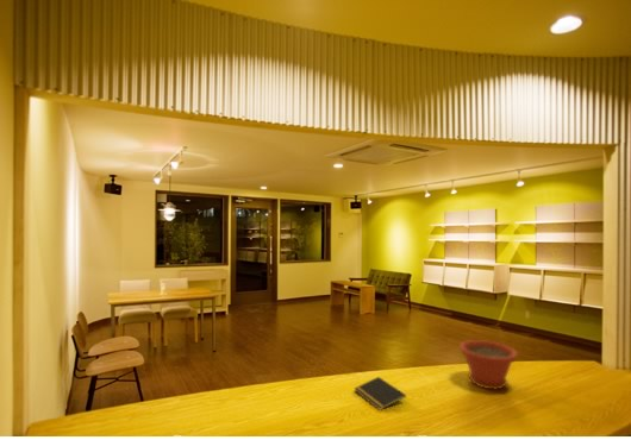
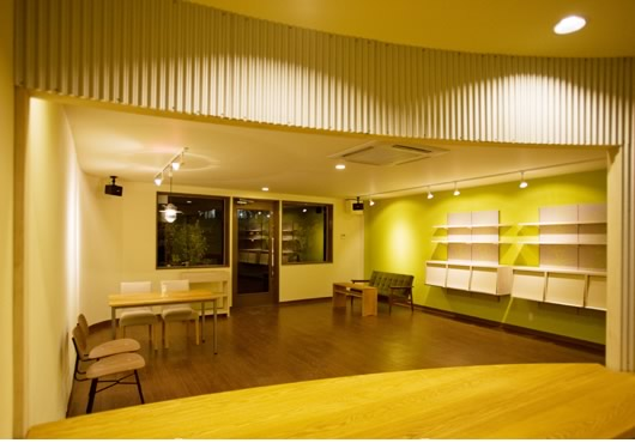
- notepad (379, 392)
- plant pot (487, 365)
